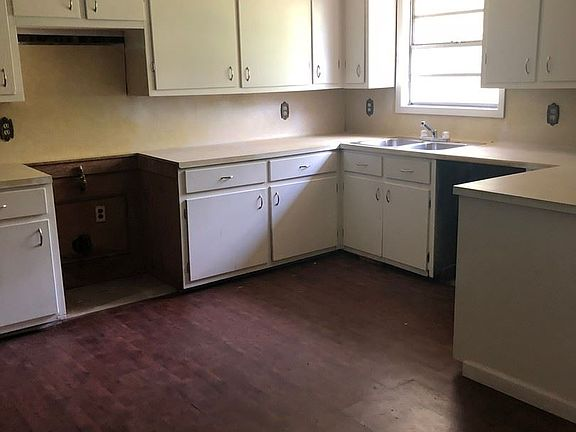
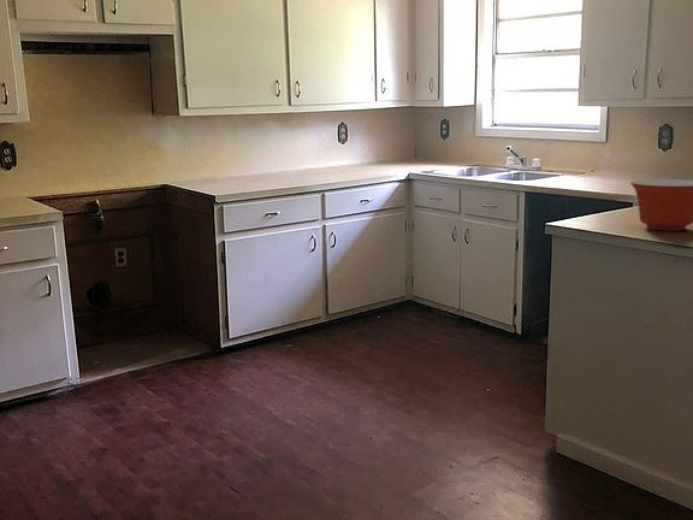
+ mixing bowl (667, 205)
